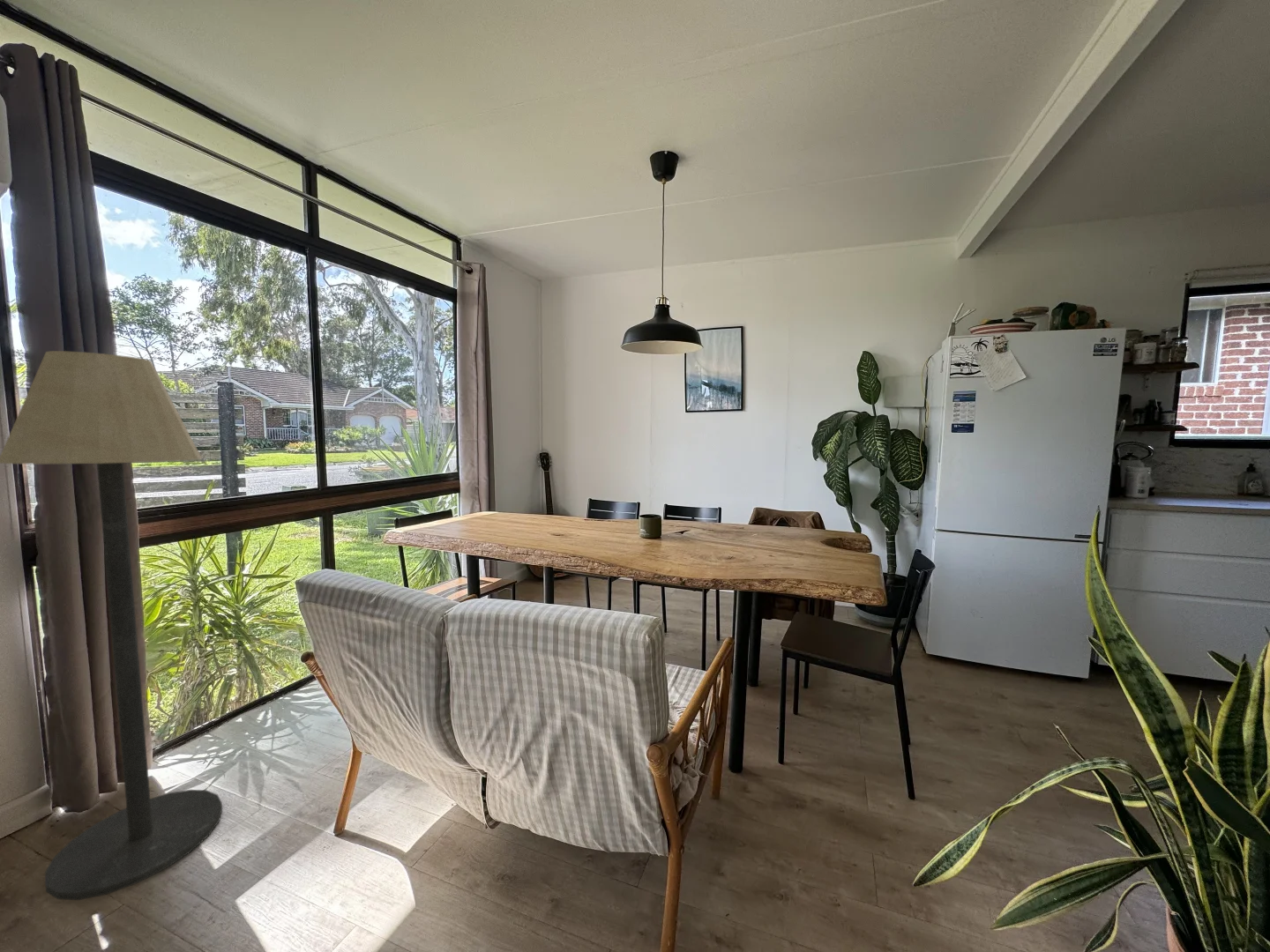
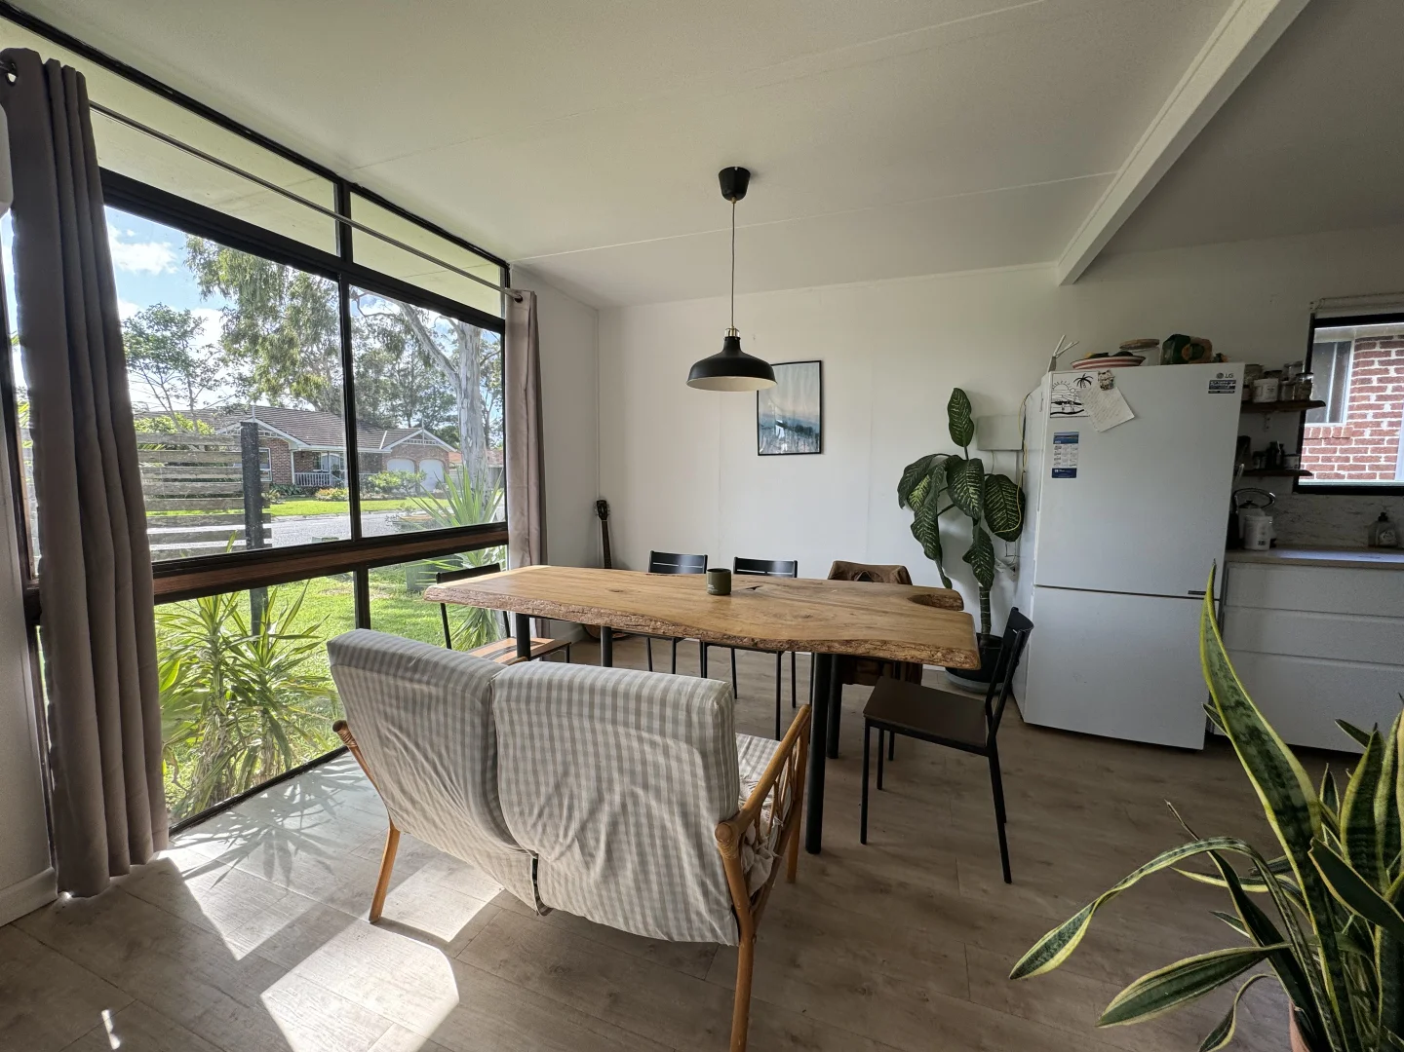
- floor lamp (122, 609)
